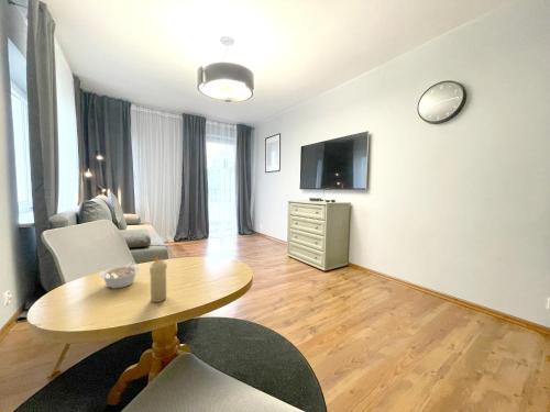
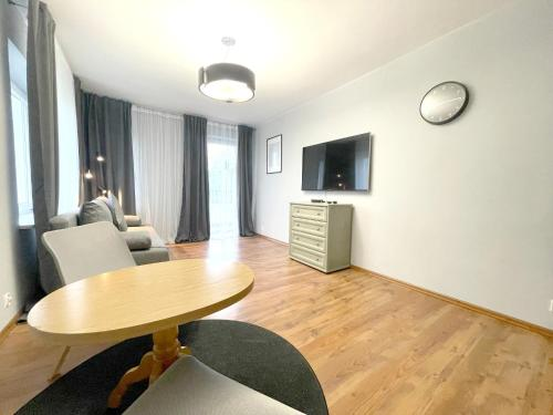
- legume (120, 276)
- candle (158, 277)
